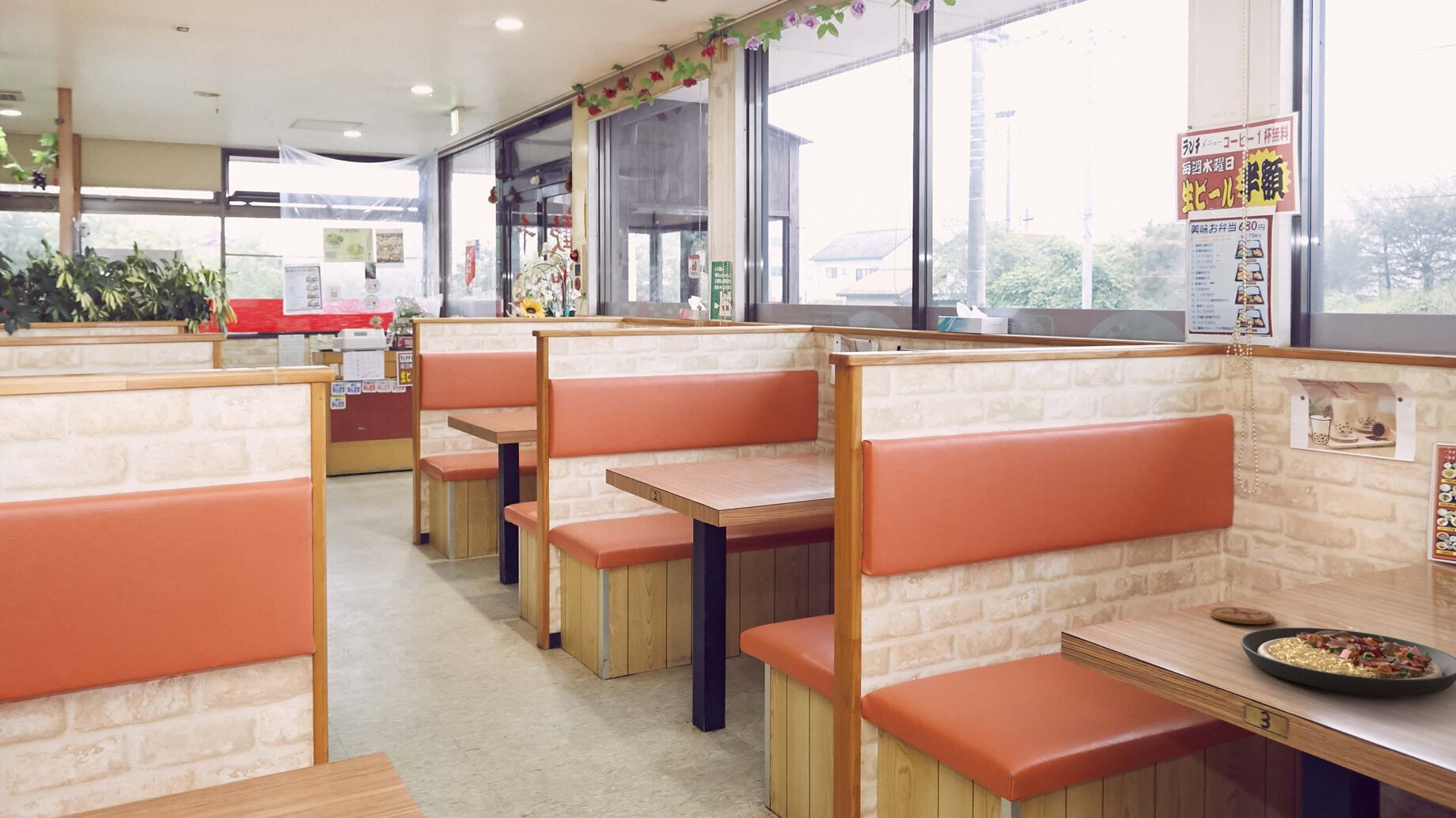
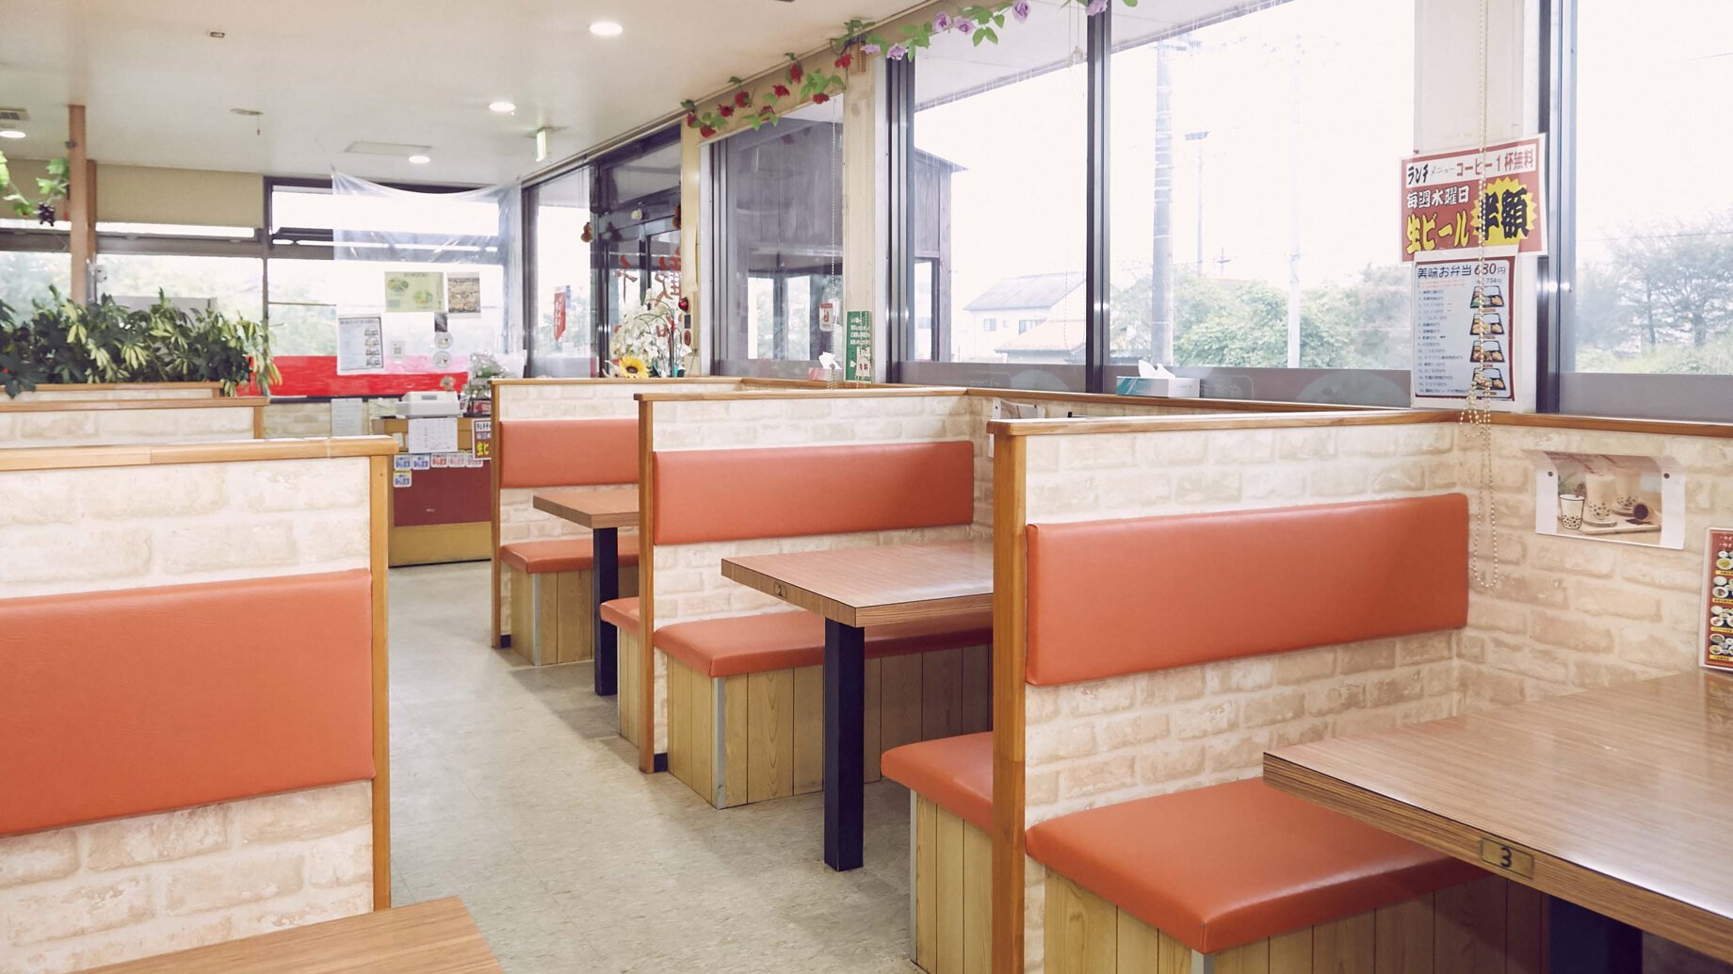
- coaster (1242, 615)
- plate (1346, 655)
